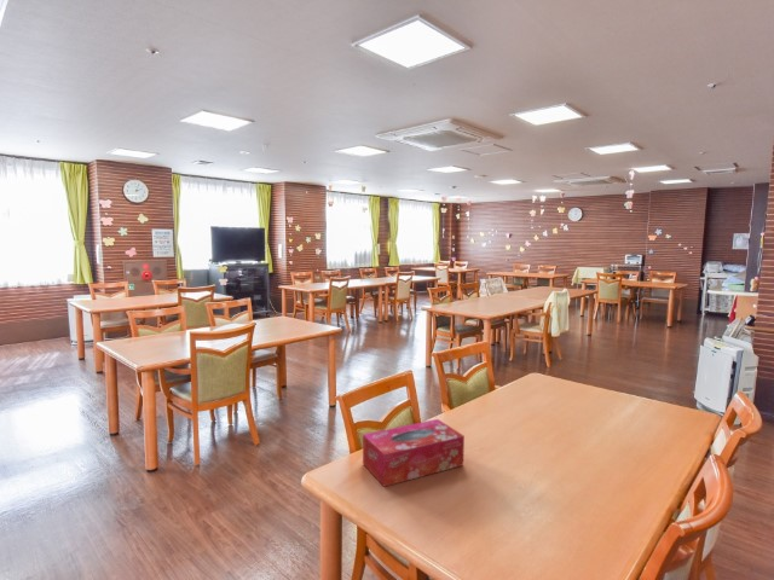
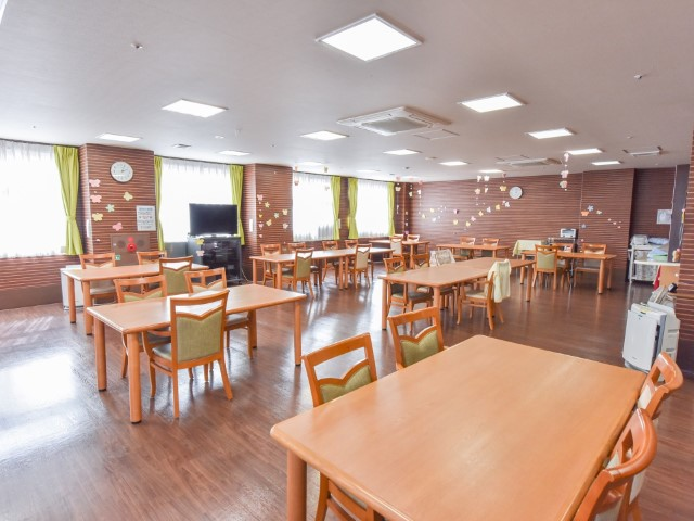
- tissue box (412, 450)
